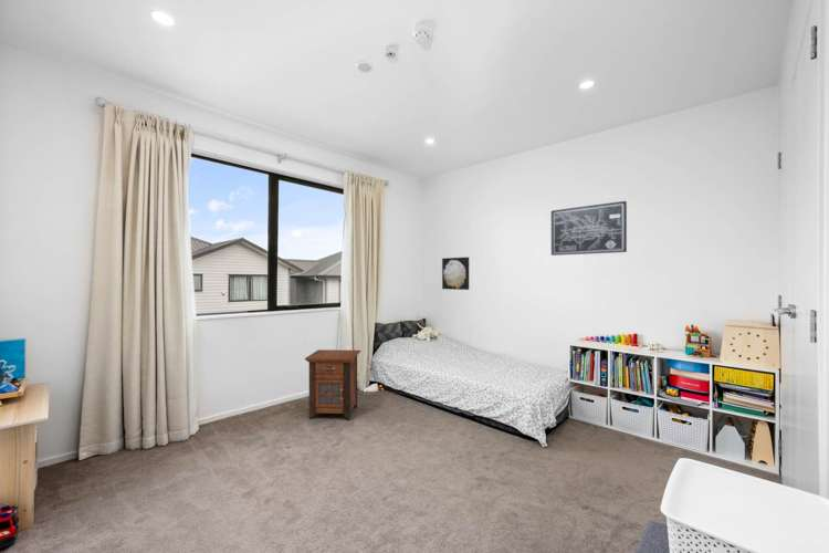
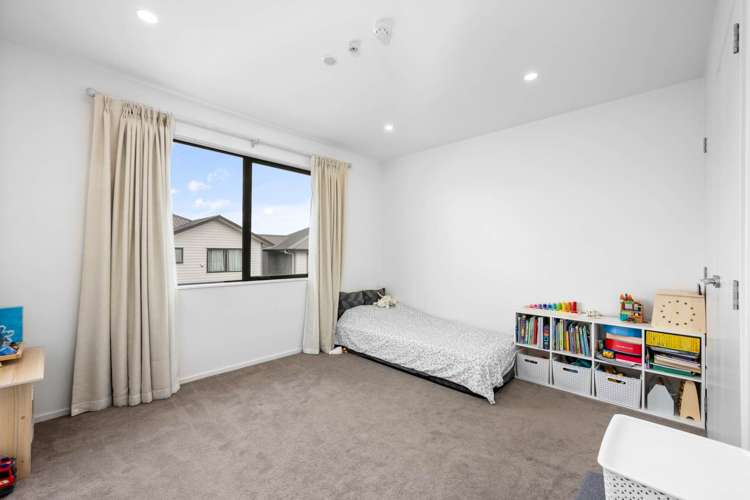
- wall art (586, 230)
- nightstand (334, 383)
- wall art (455, 273)
